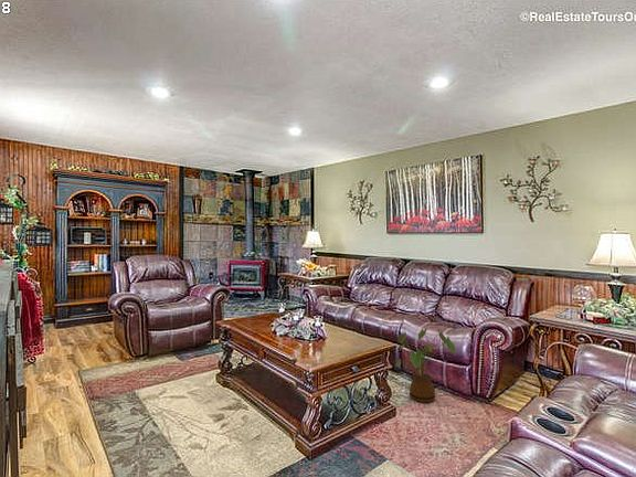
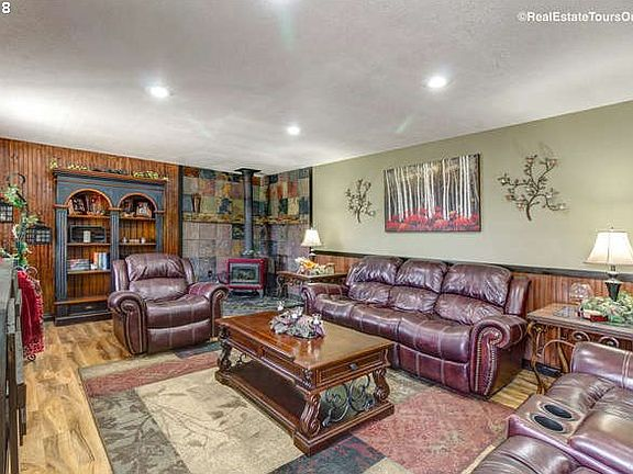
- house plant (423, 365)
